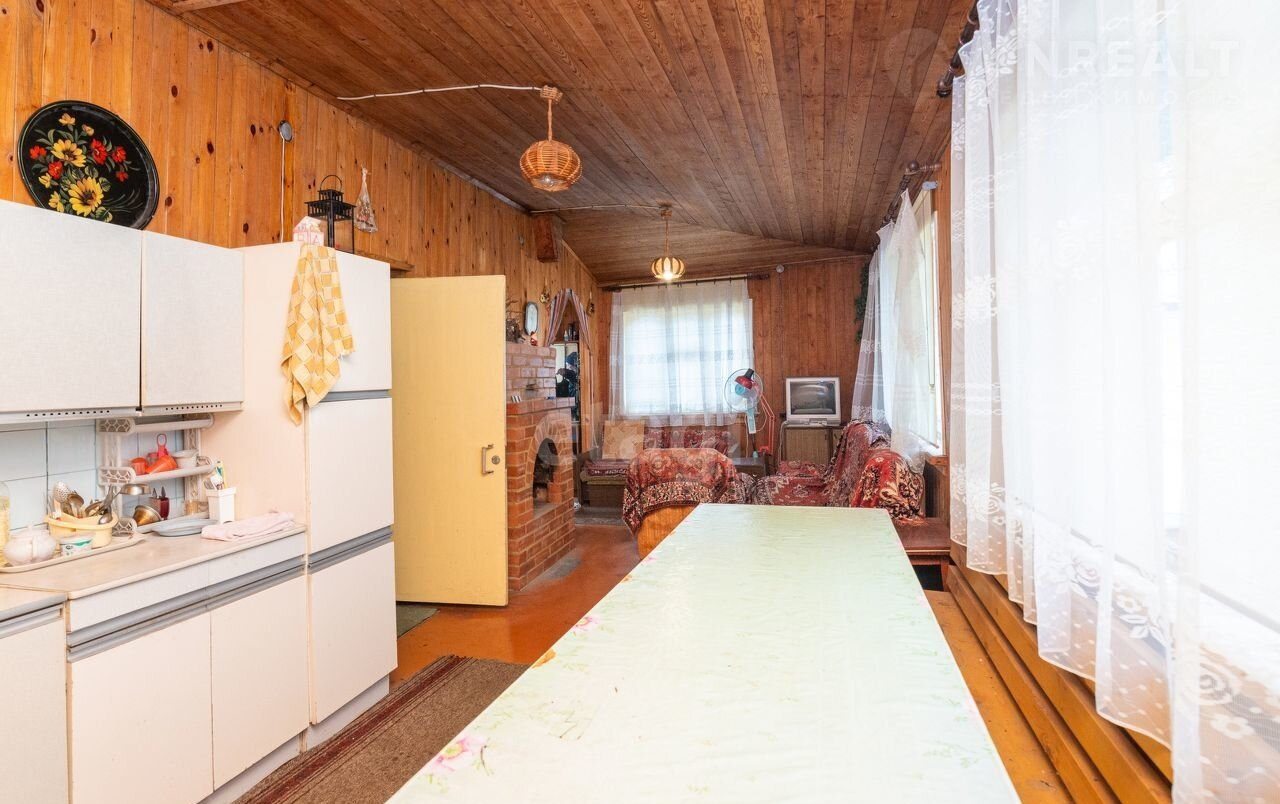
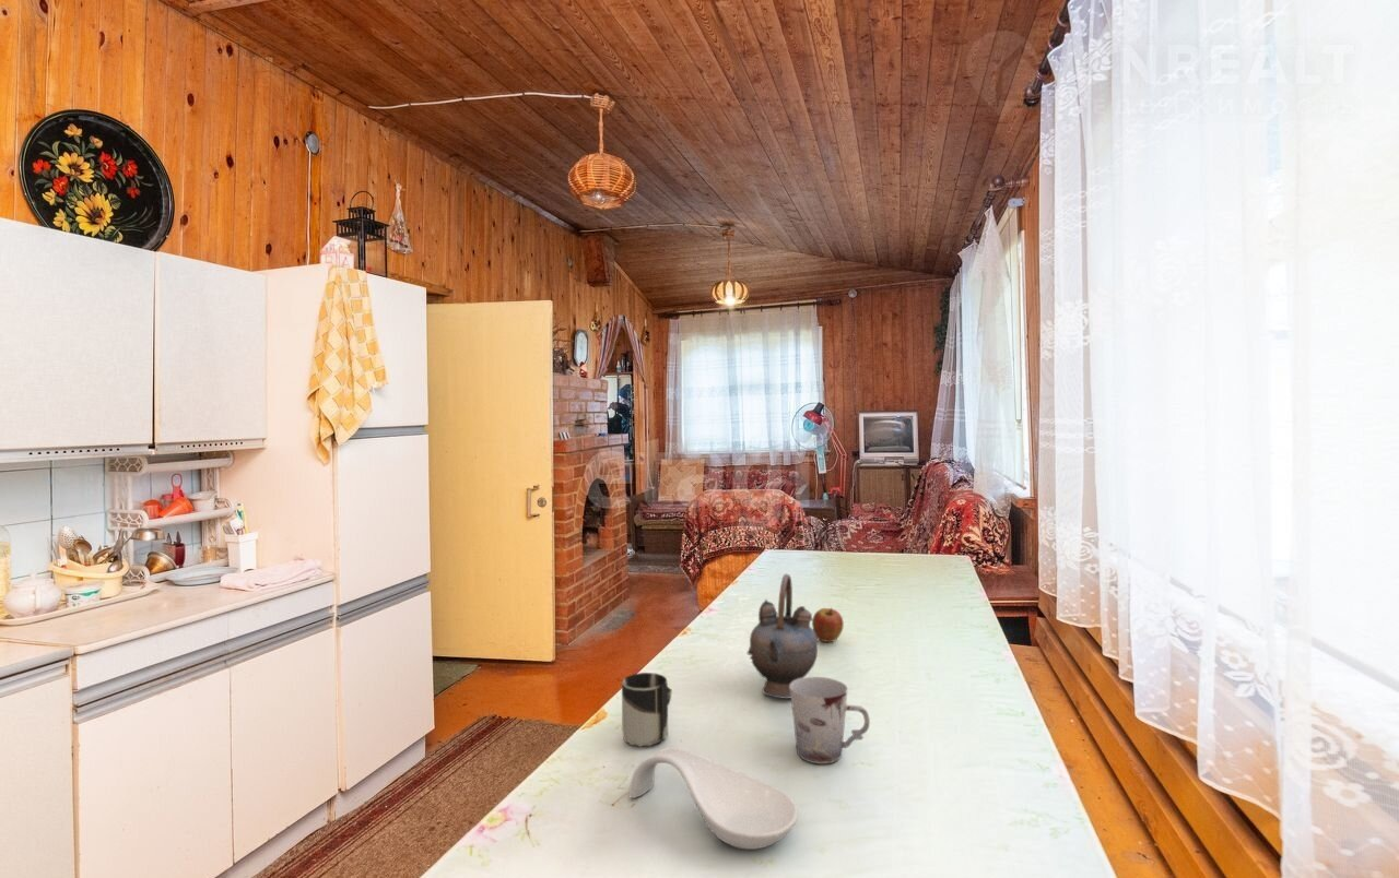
+ teapot (780, 634)
+ cup (650, 705)
+ spoon rest (708, 793)
+ cup (830, 722)
+ fruit (827, 622)
